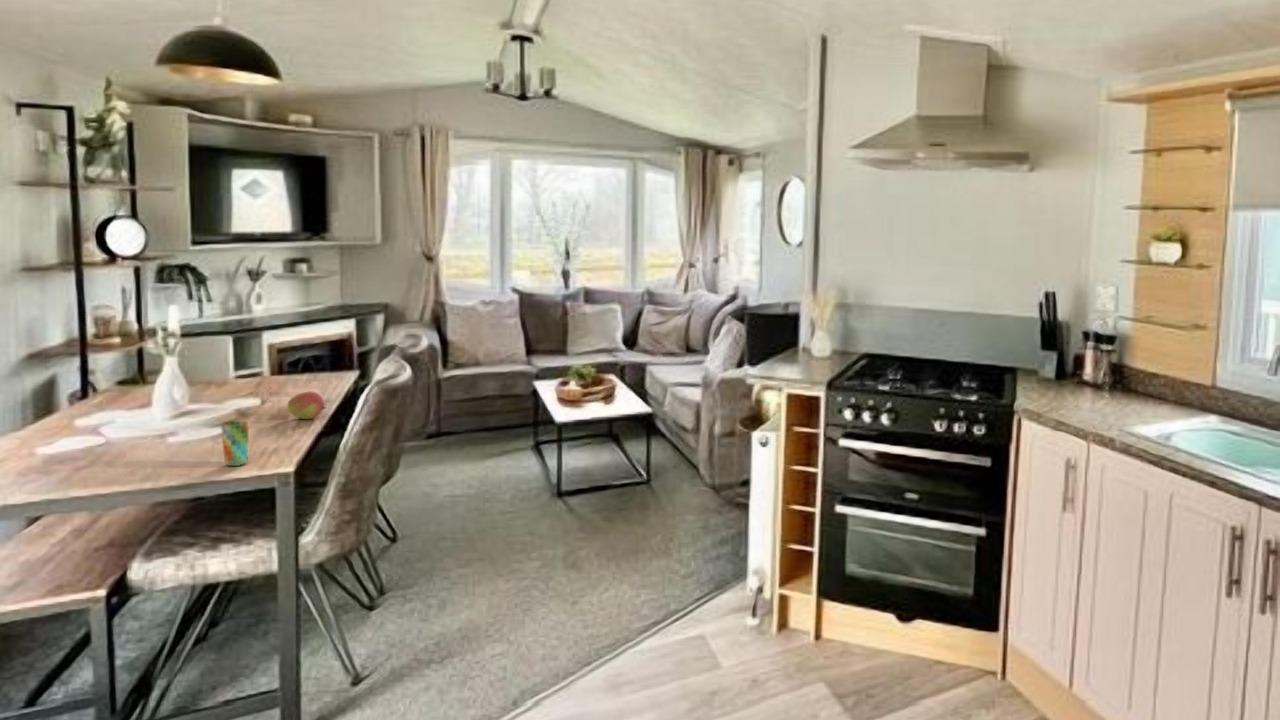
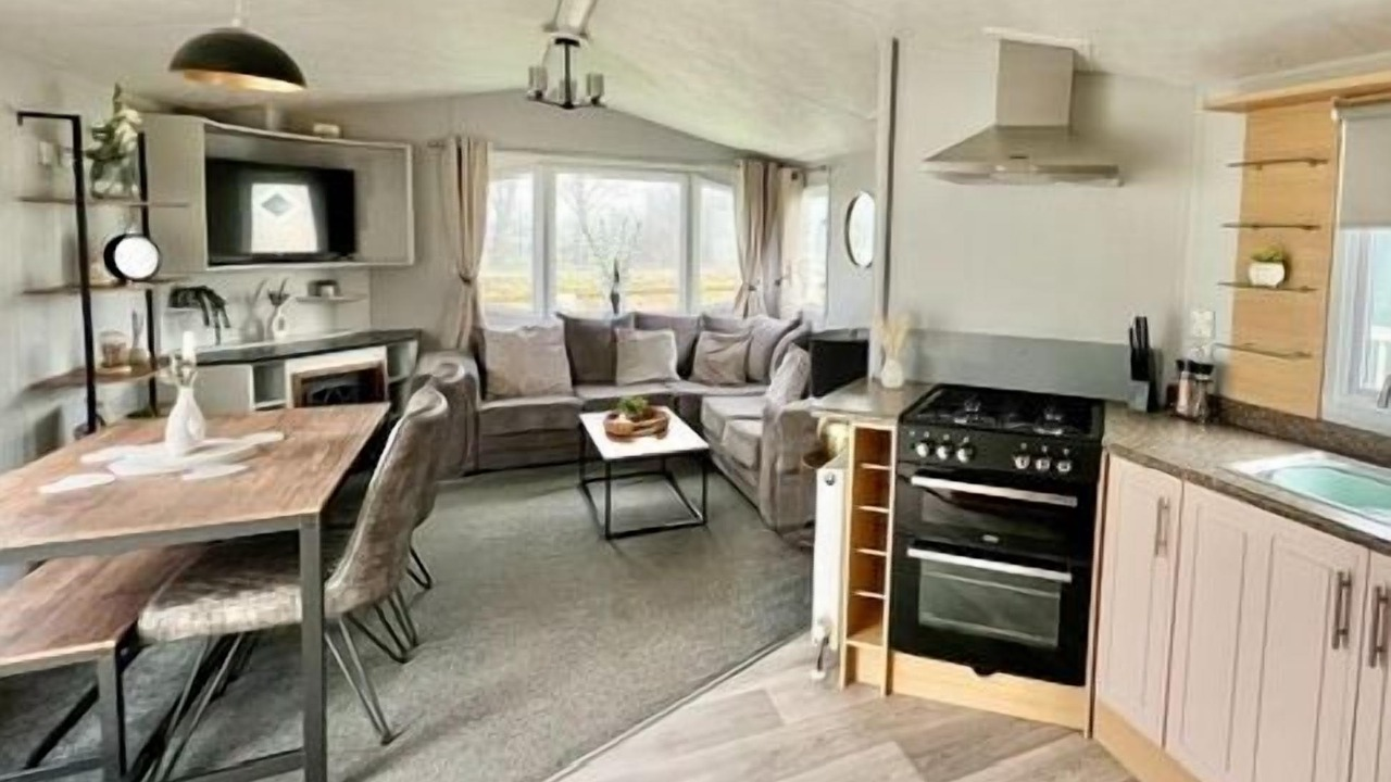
- fruit (307, 405)
- cup (235, 443)
